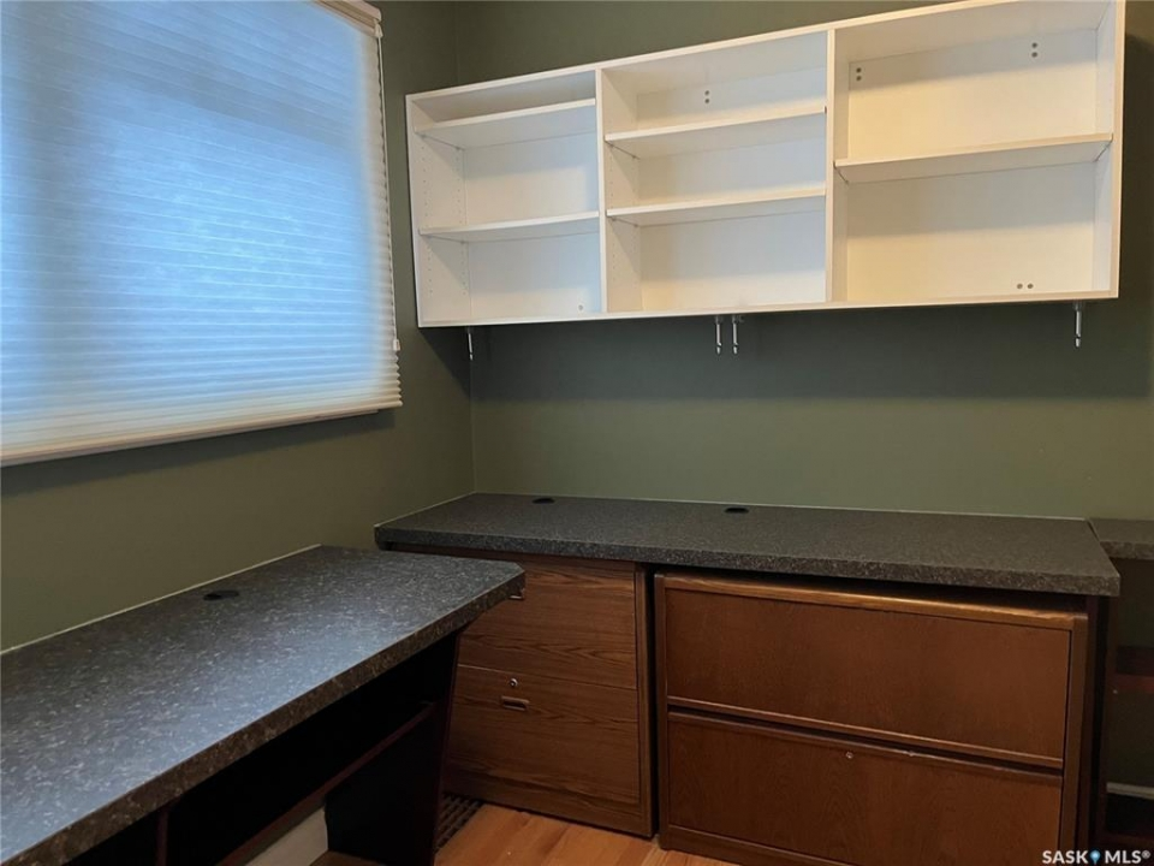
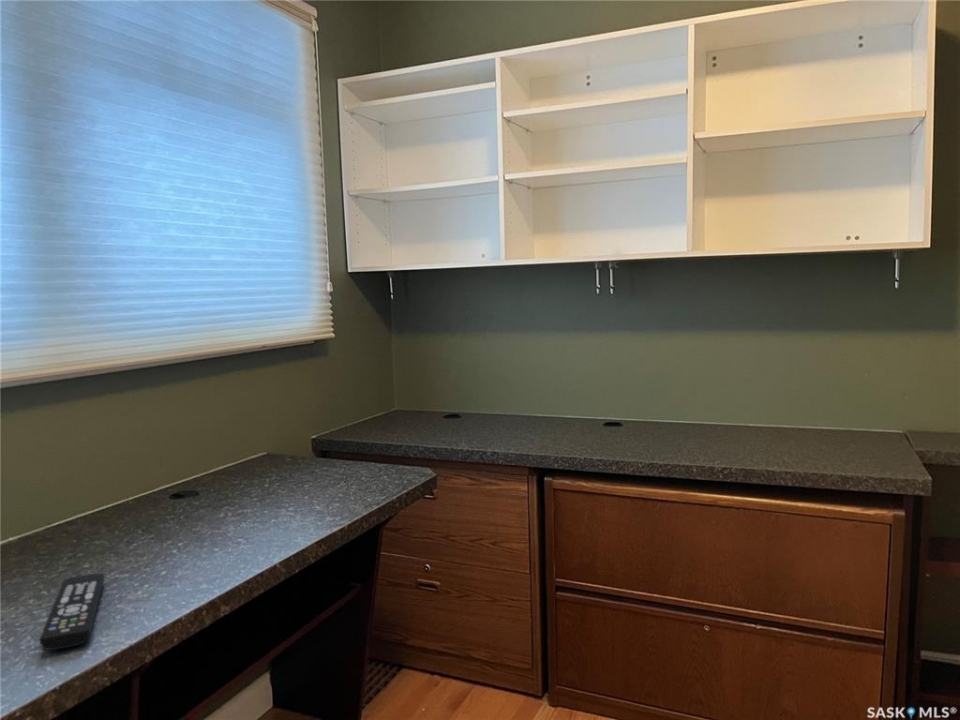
+ remote control (75, 608)
